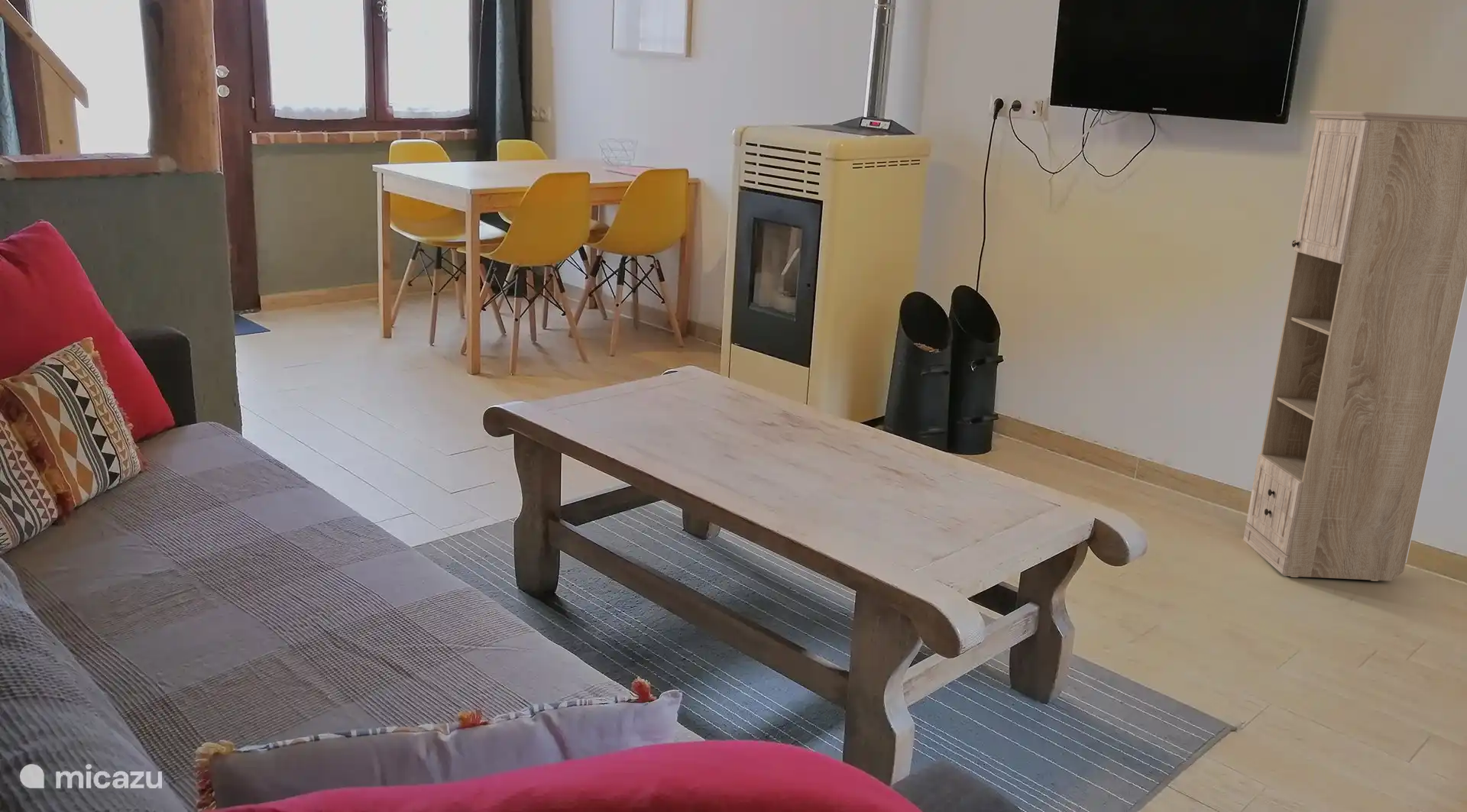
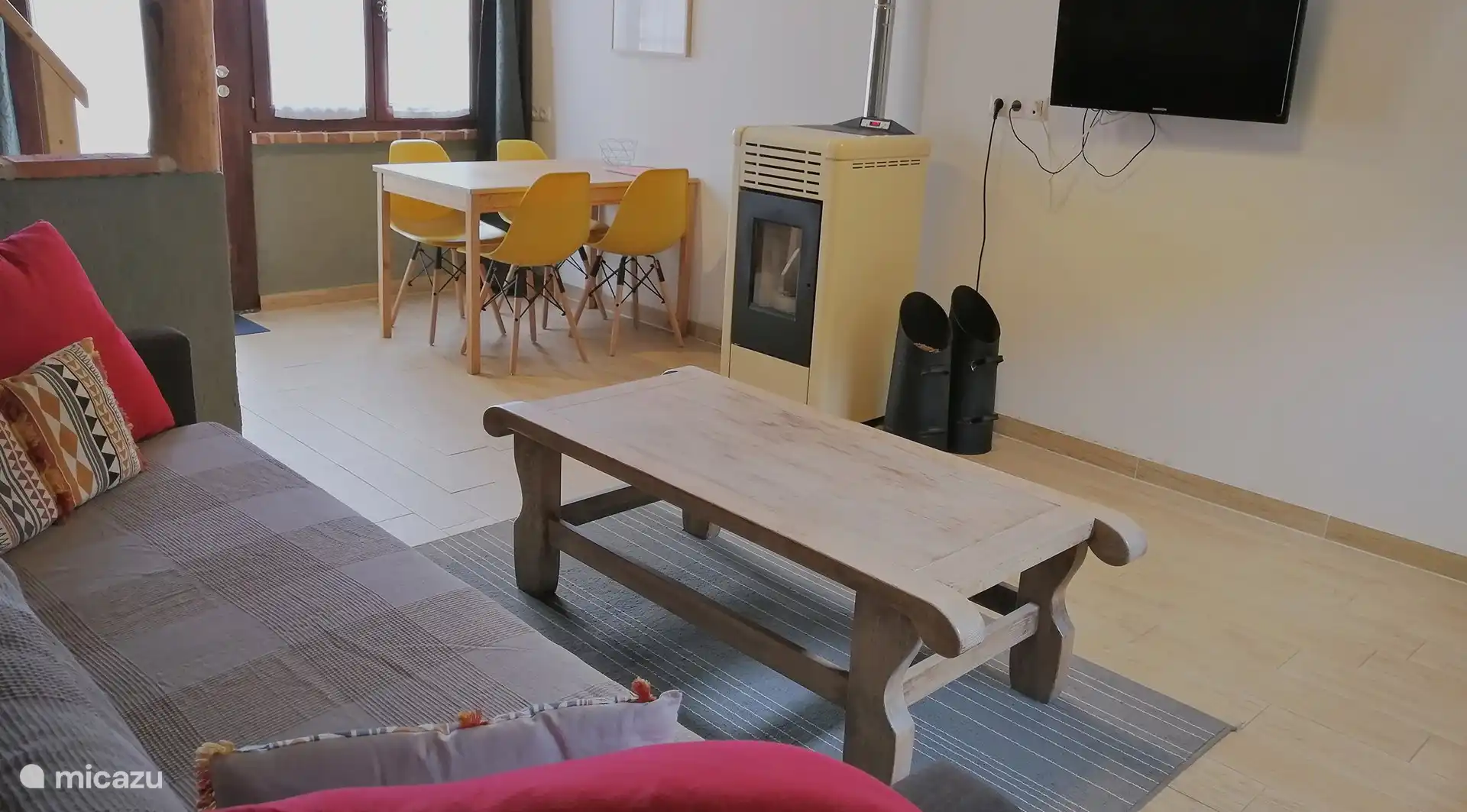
- storage cabinet (1358, 348)
